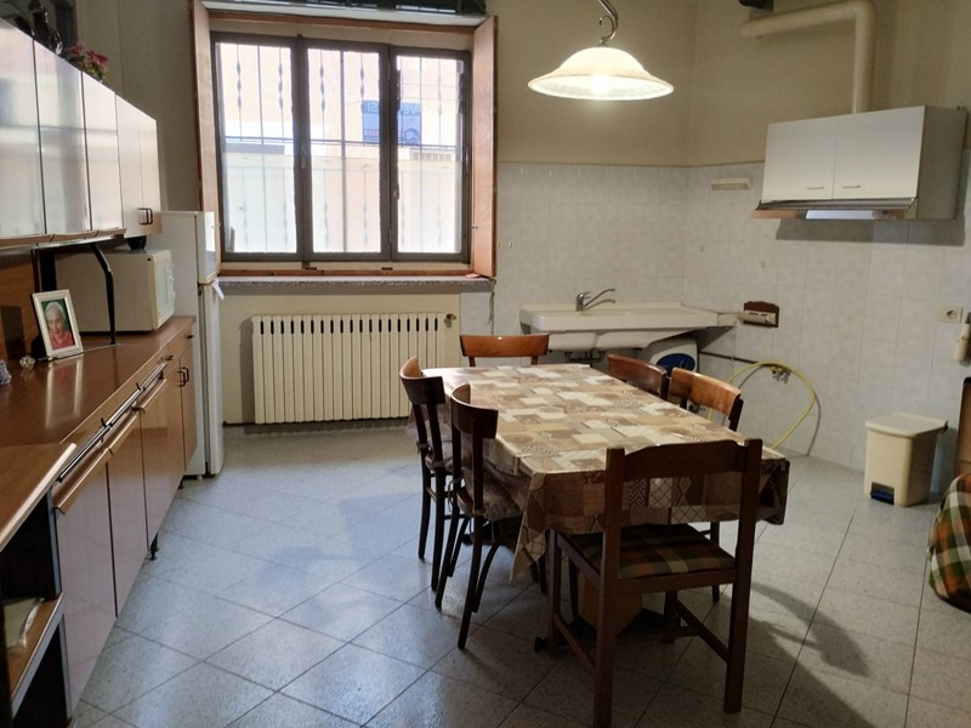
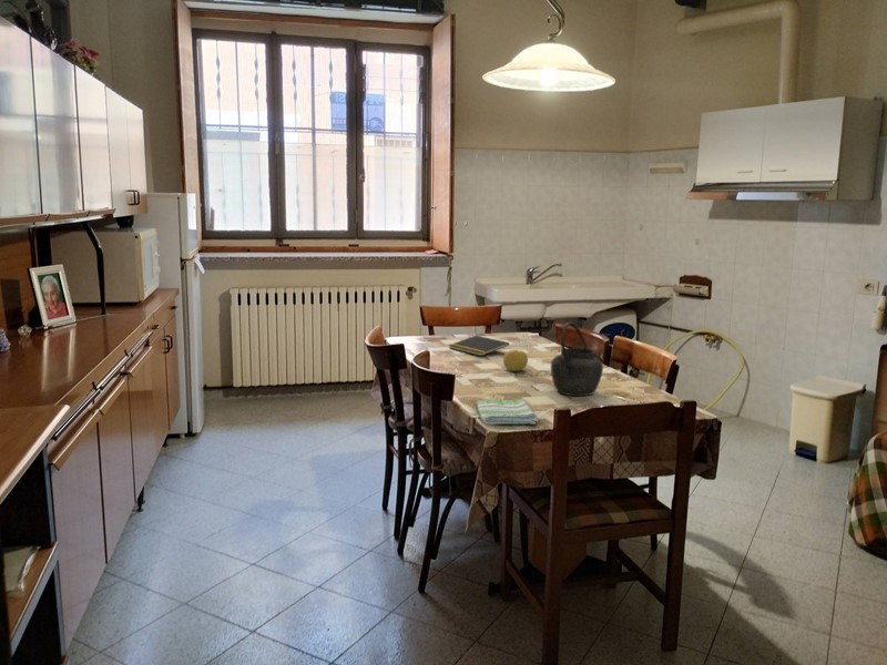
+ kettle (571, 358)
+ dish towel (504, 409)
+ notepad (478, 345)
+ fruit (514, 360)
